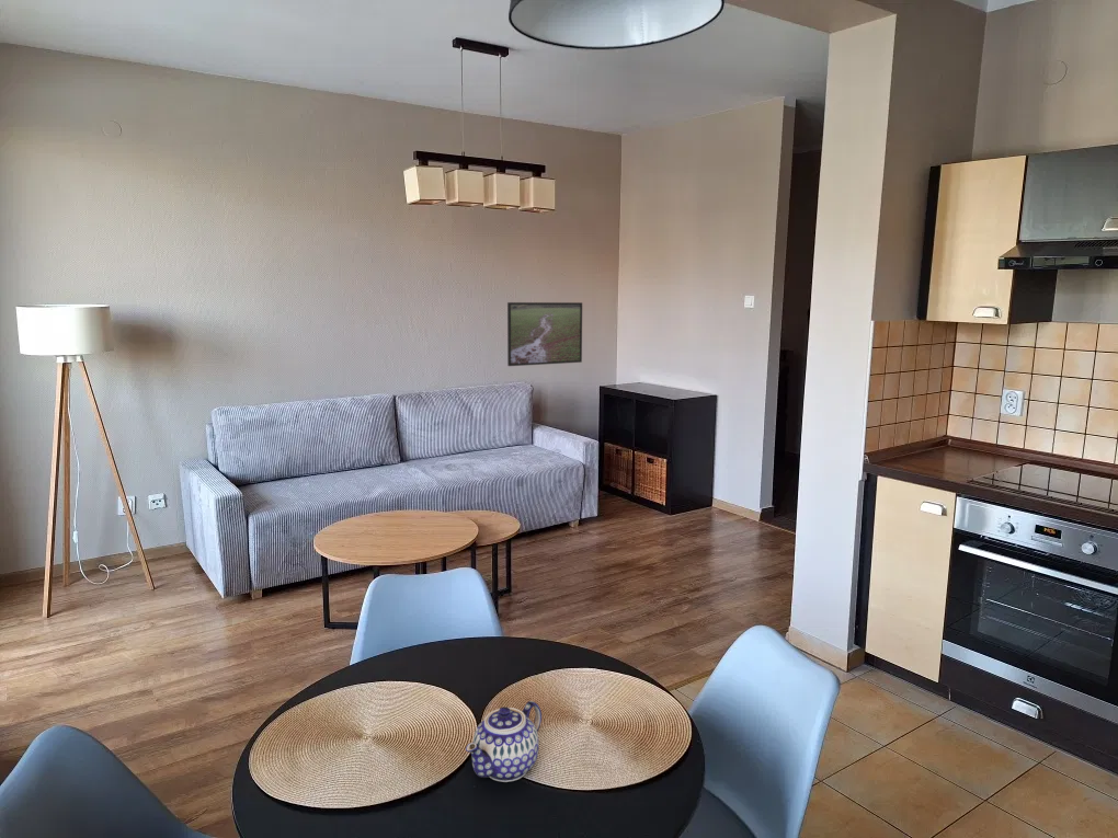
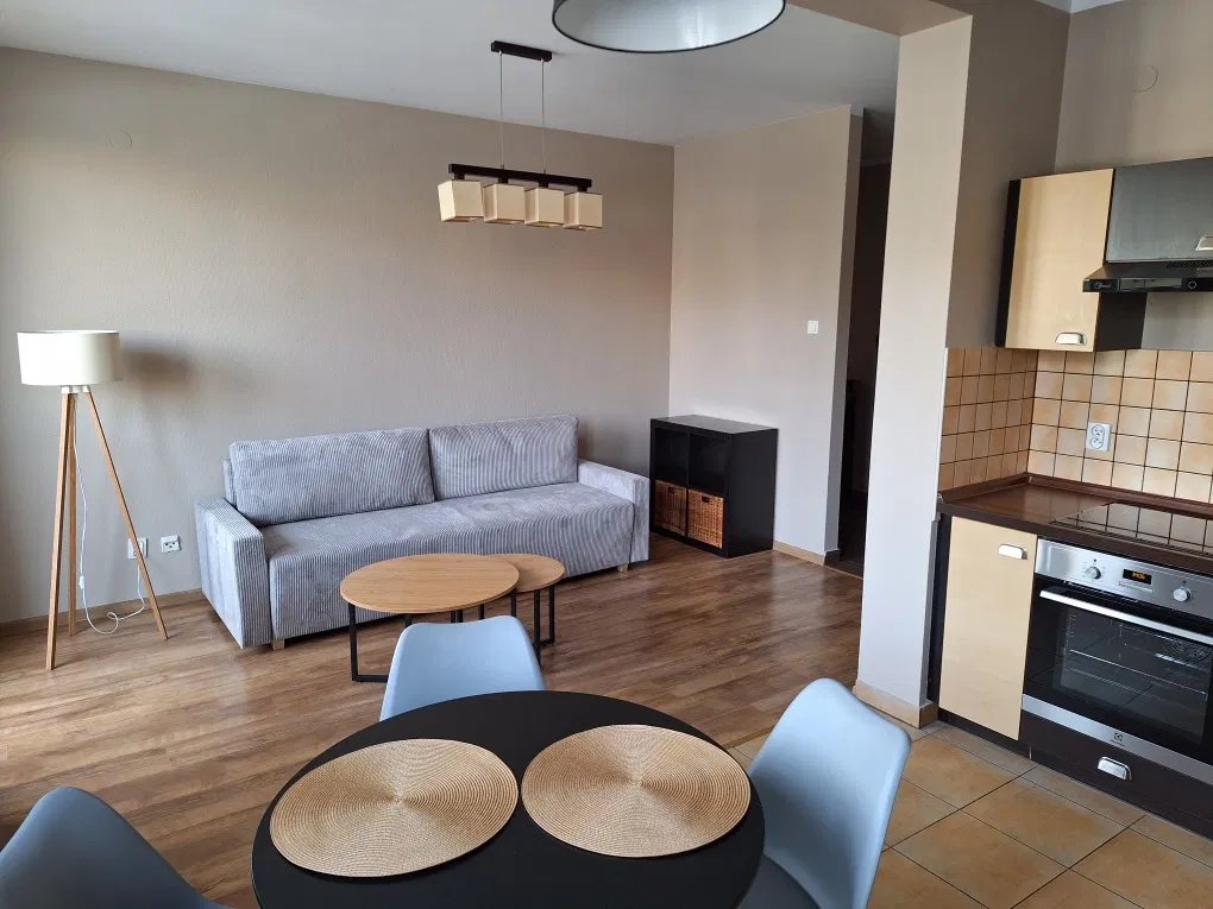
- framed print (546, 333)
- teapot (505, 738)
